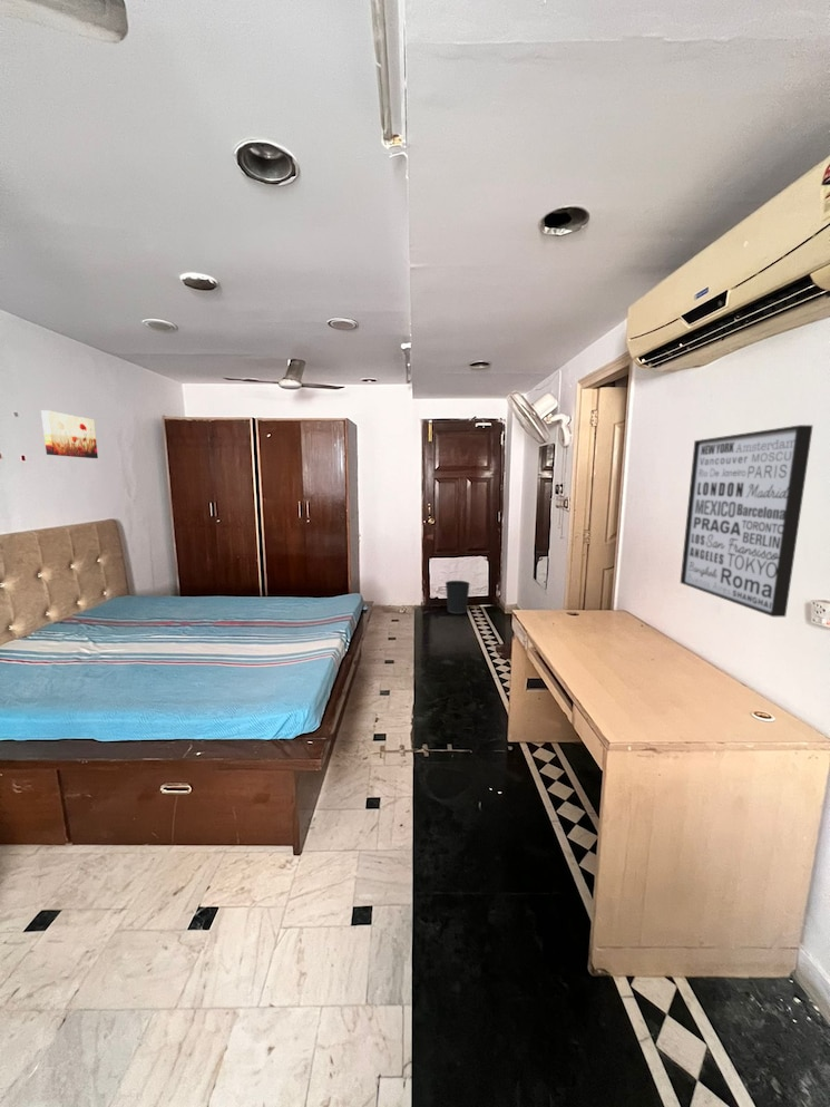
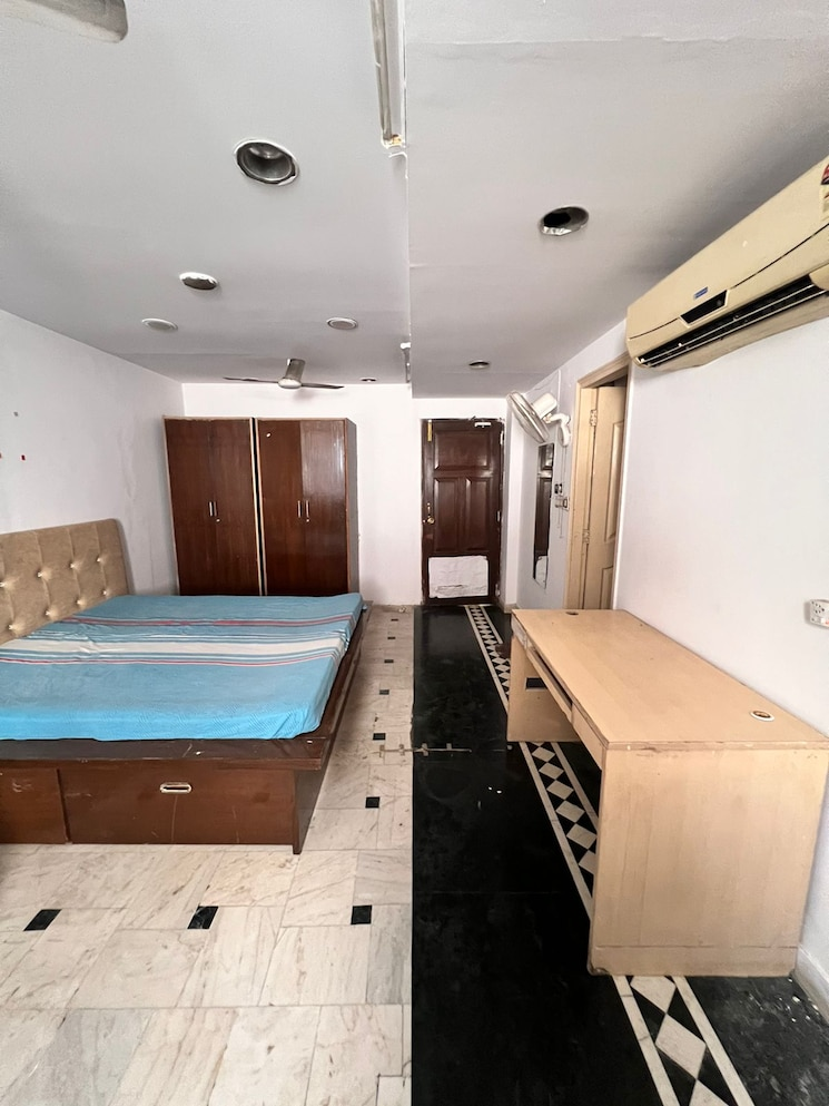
- wall art (734, 517)
- wastebasket (457, 596)
- wall art (71, 436)
